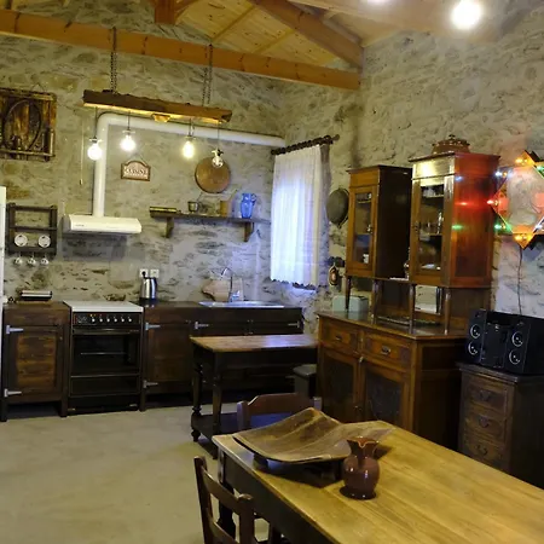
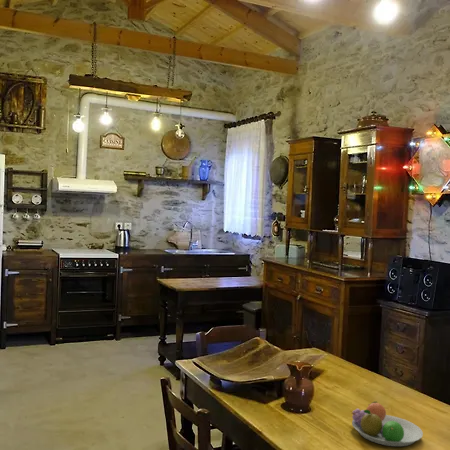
+ fruit bowl (386, 421)
